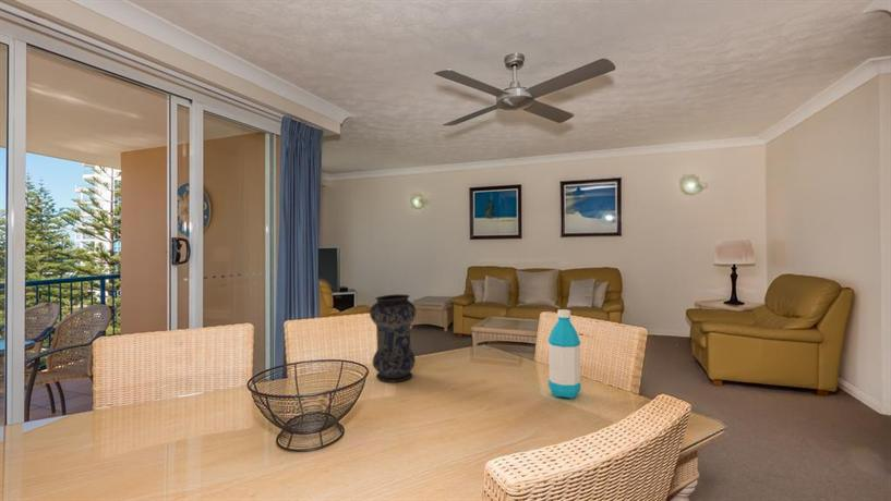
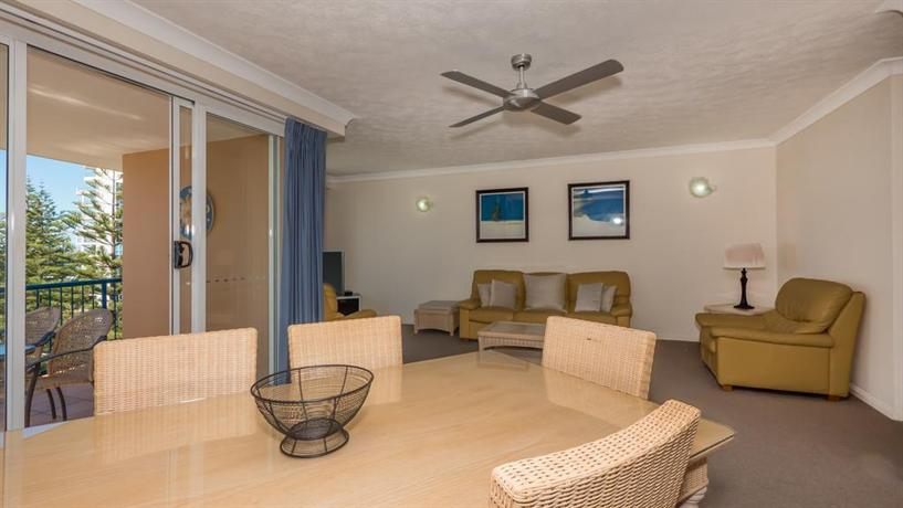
- water bottle (564, 352)
- vase (393, 335)
